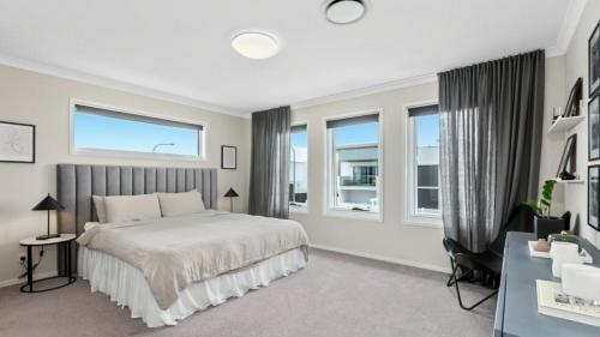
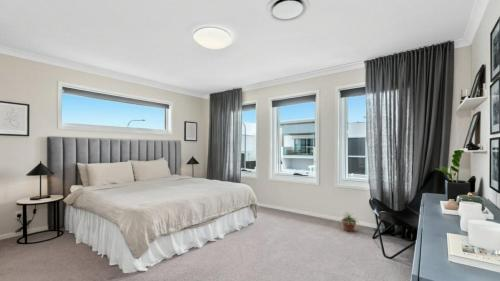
+ potted plant (349, 221)
